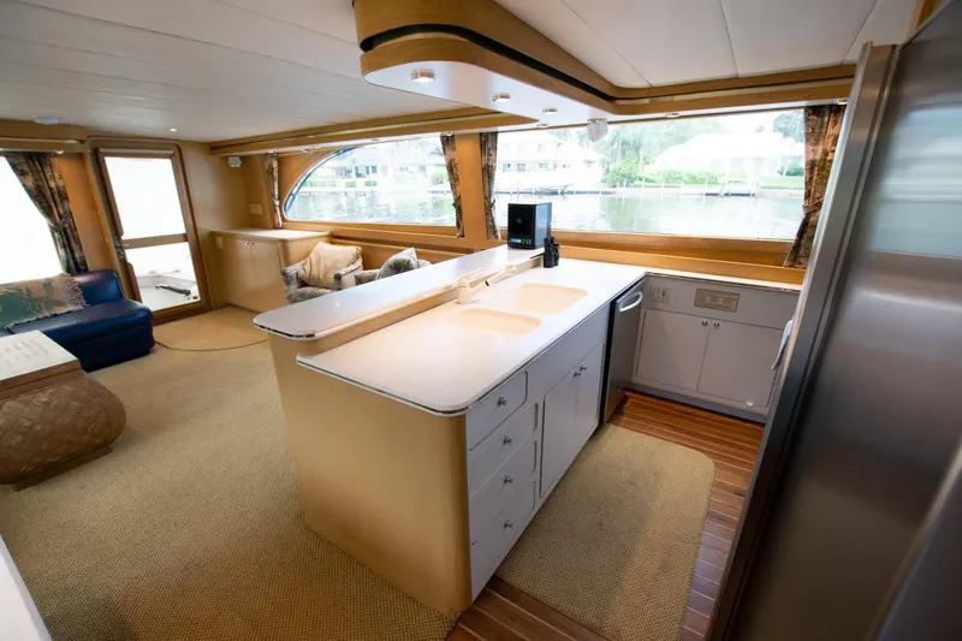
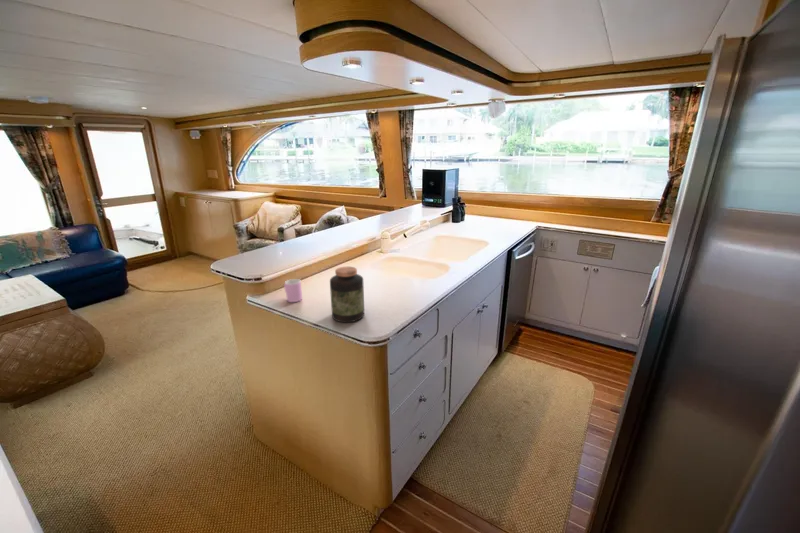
+ cup (291, 289)
+ jar (347, 293)
